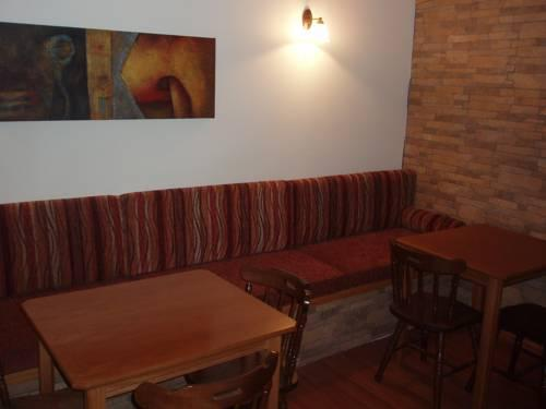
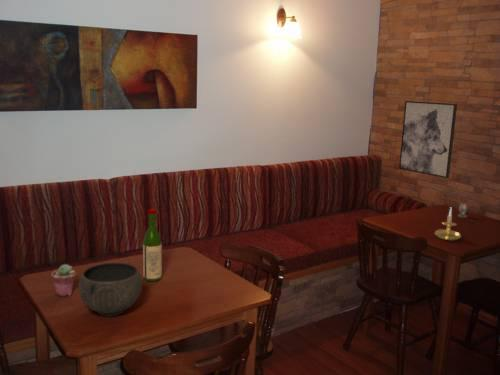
+ wine bottle (152, 244)
+ candle holder (449, 222)
+ bowl (111, 291)
+ decorative vase (466, 215)
+ wall art (426, 138)
+ potted succulent (63, 279)
